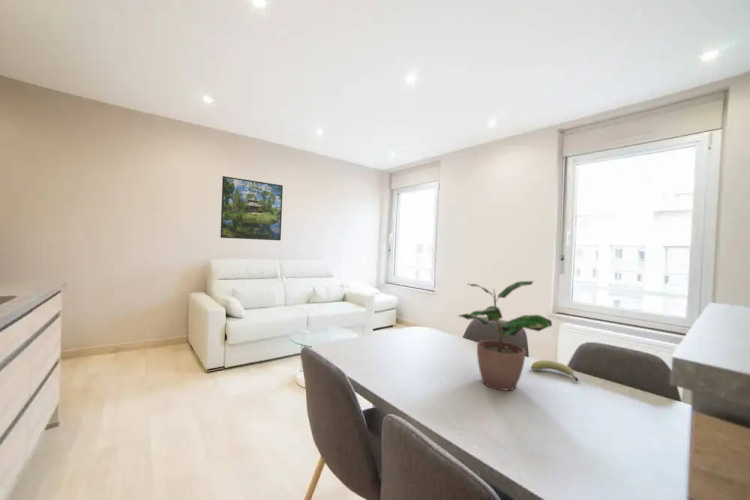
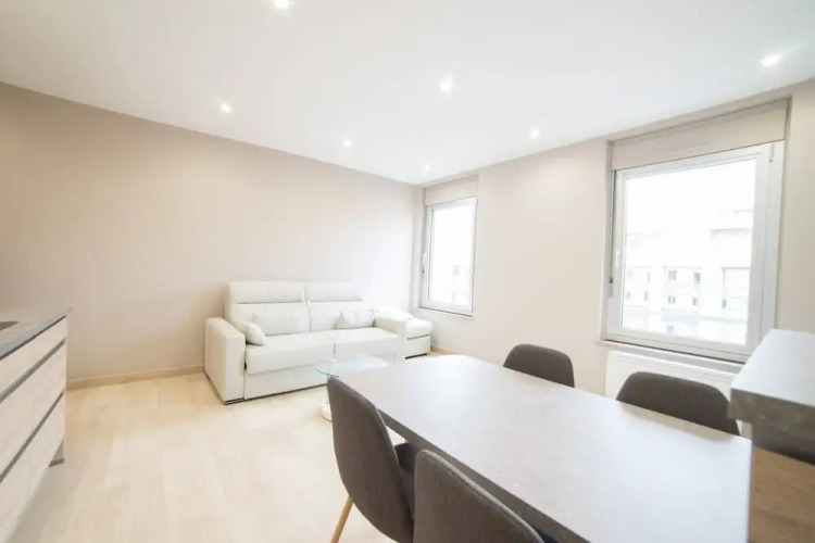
- potted plant (498, 331)
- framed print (253, 210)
- fruit (554, 368)
